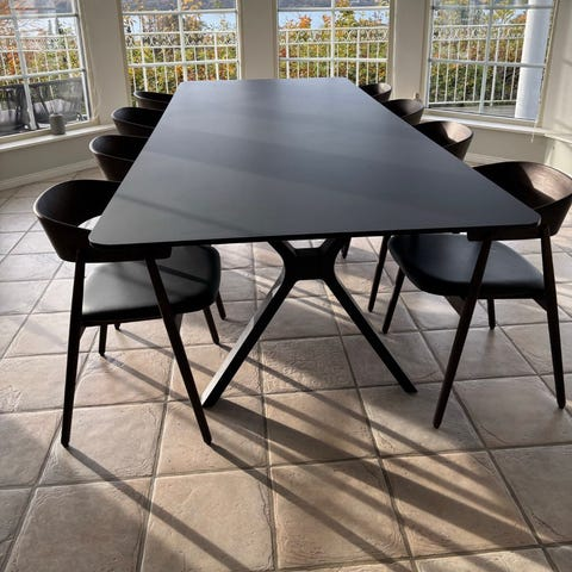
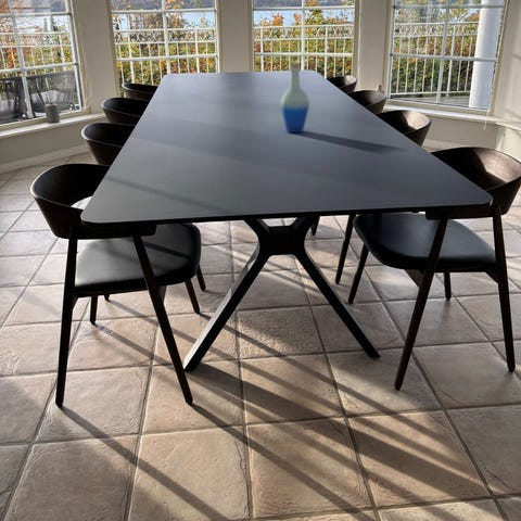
+ bottle (294, 98)
